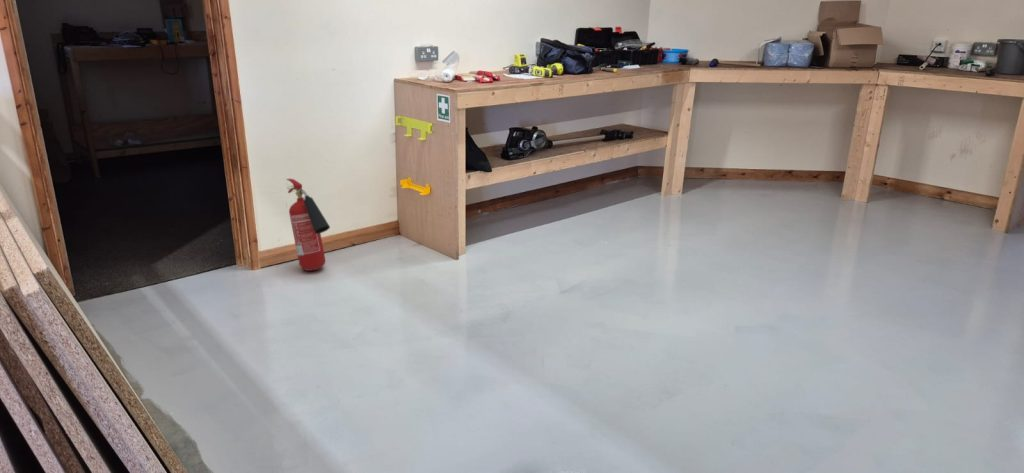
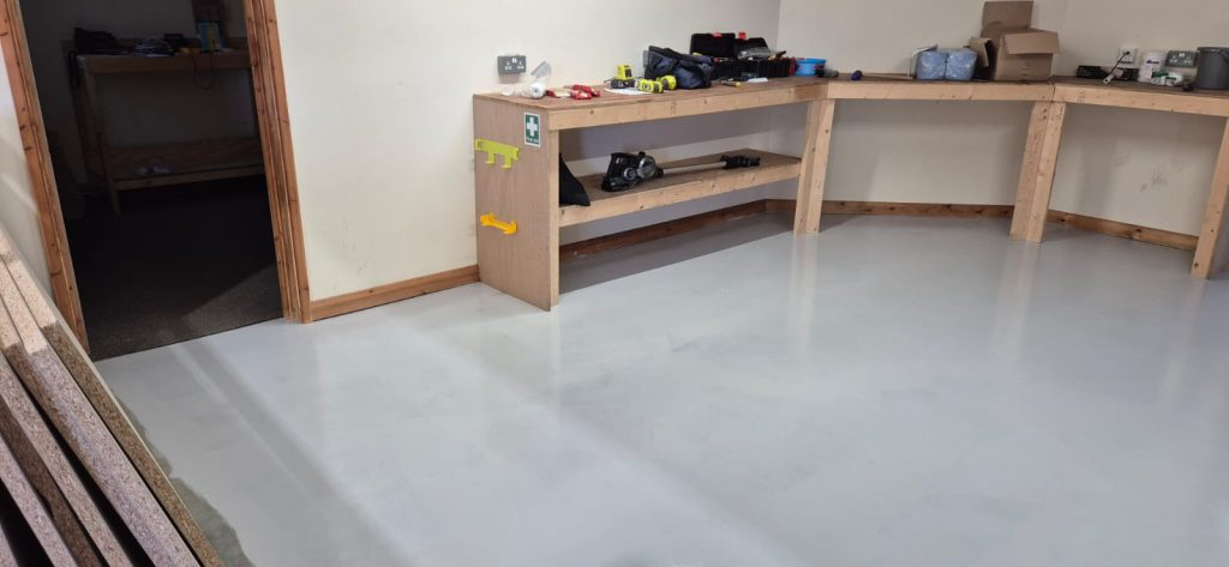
- fire extinguisher (308, 227)
